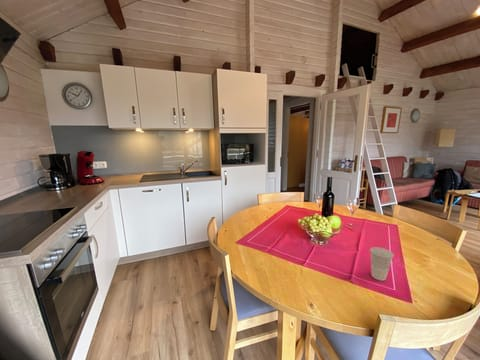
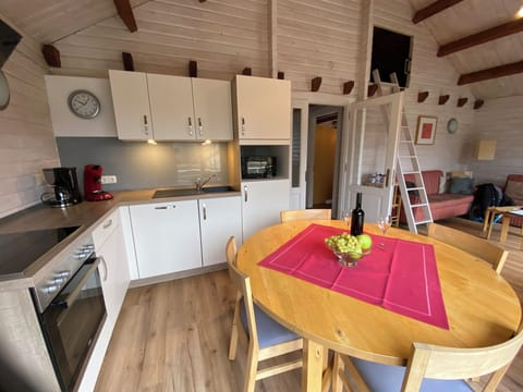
- cup (380, 264)
